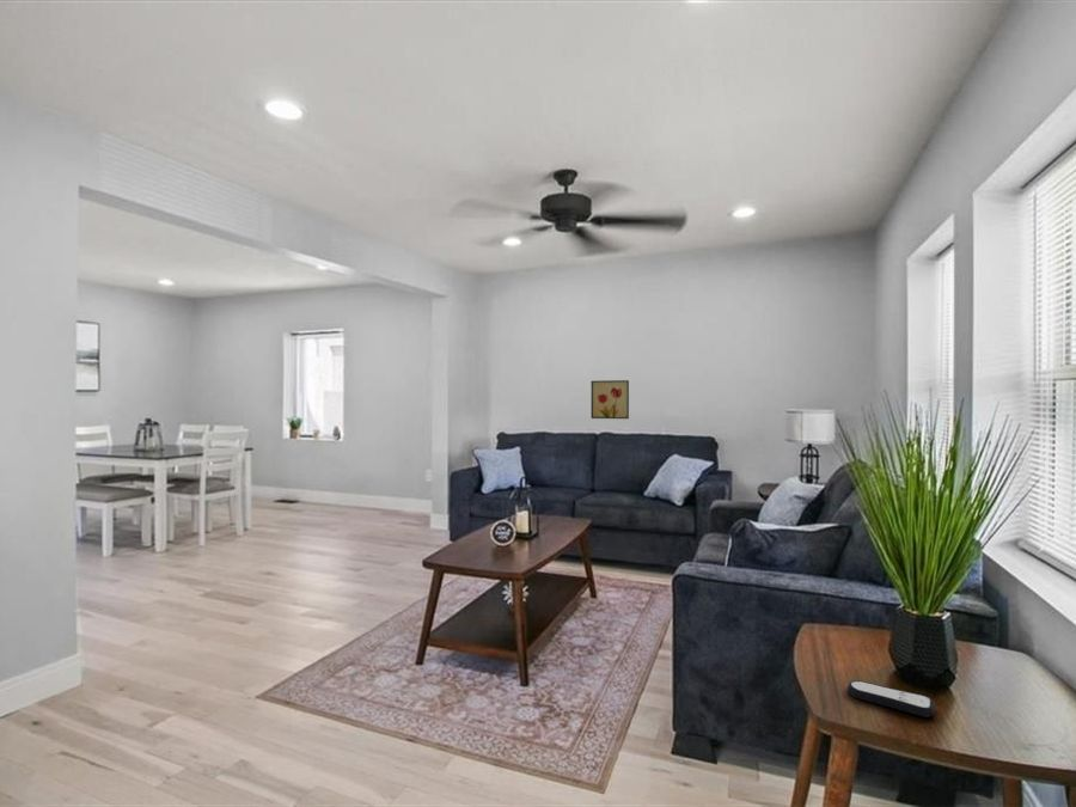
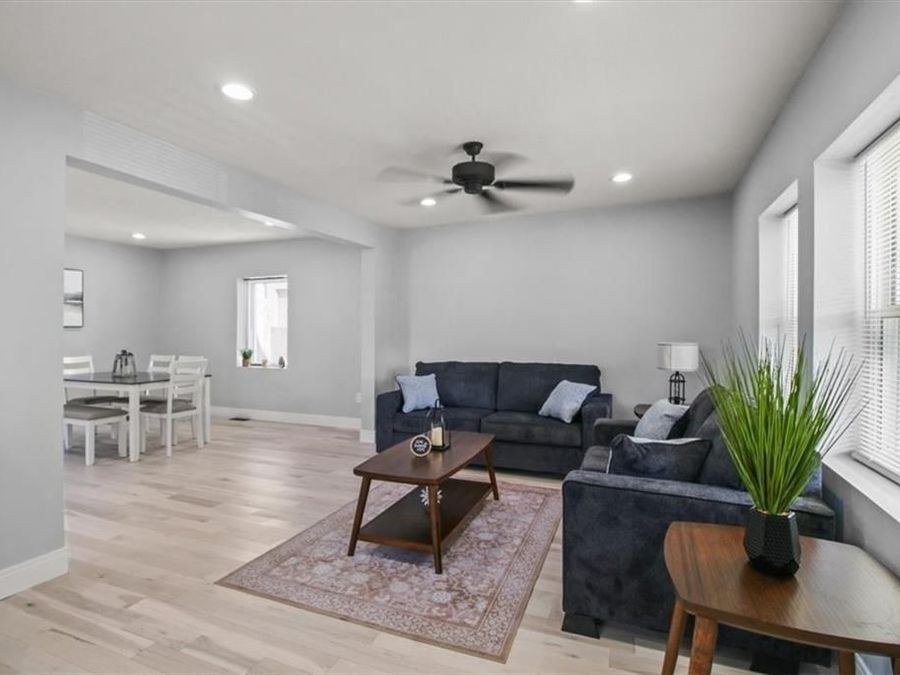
- wall art (610, 399)
- remote control (889, 697)
